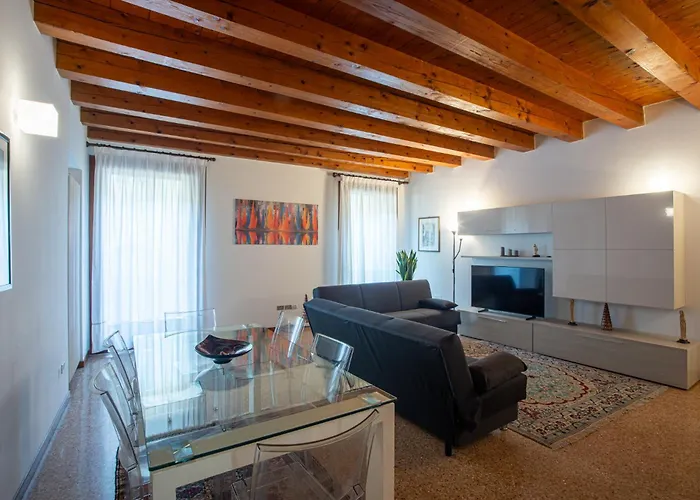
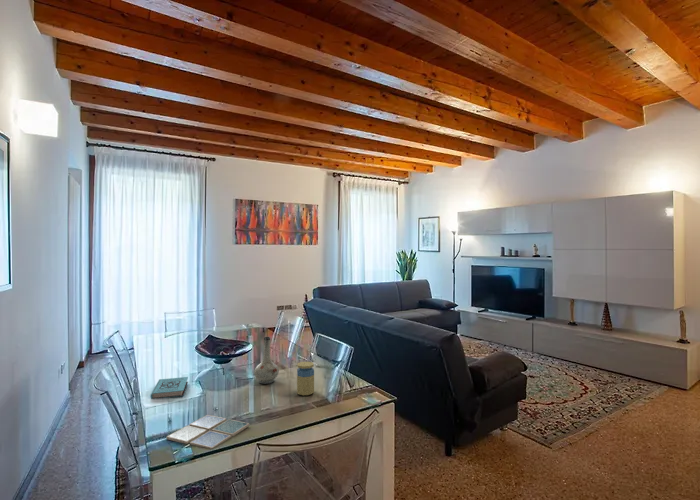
+ vase (266, 359)
+ book (170, 387)
+ jar (305, 378)
+ drink coaster (209, 430)
